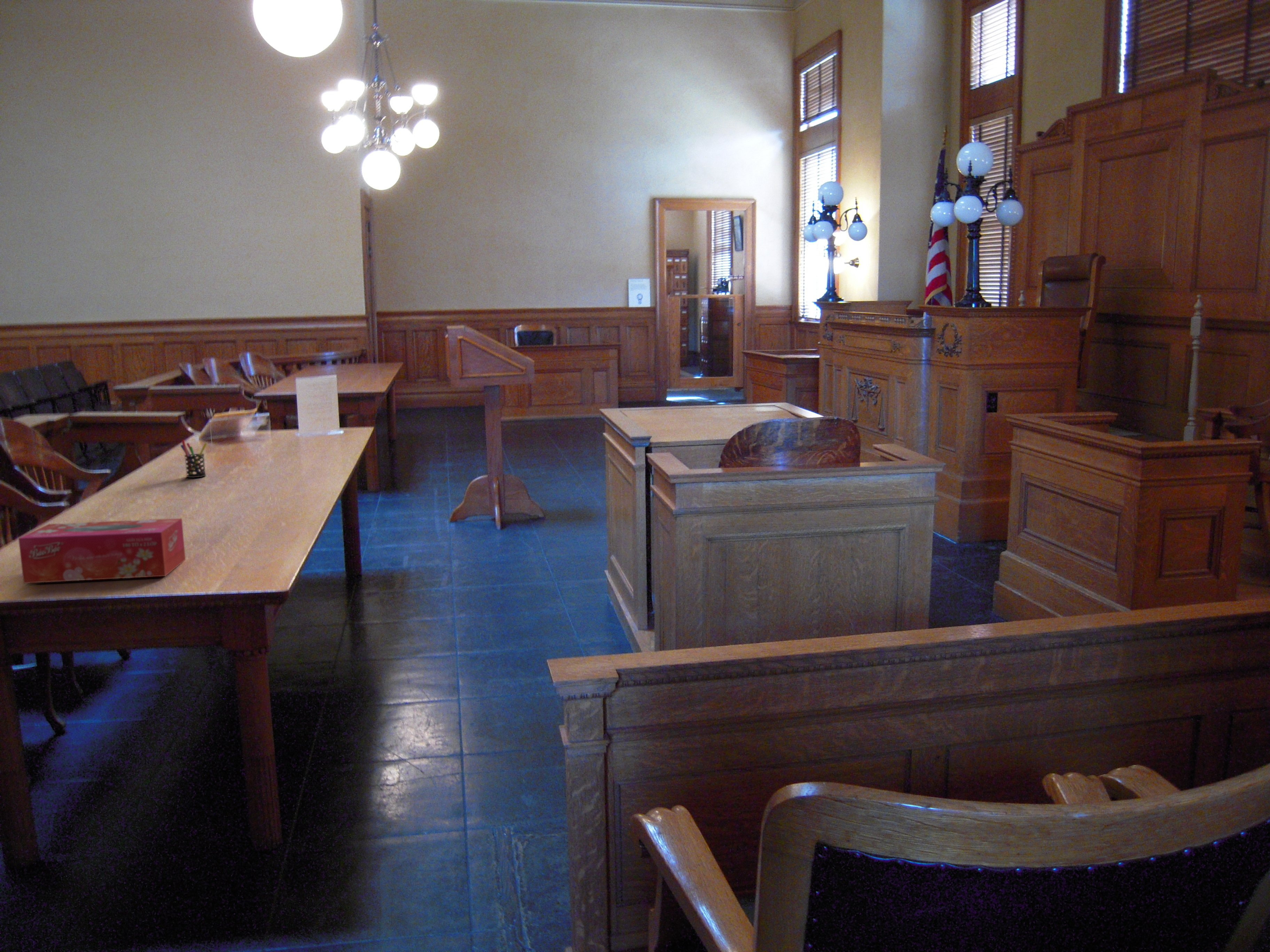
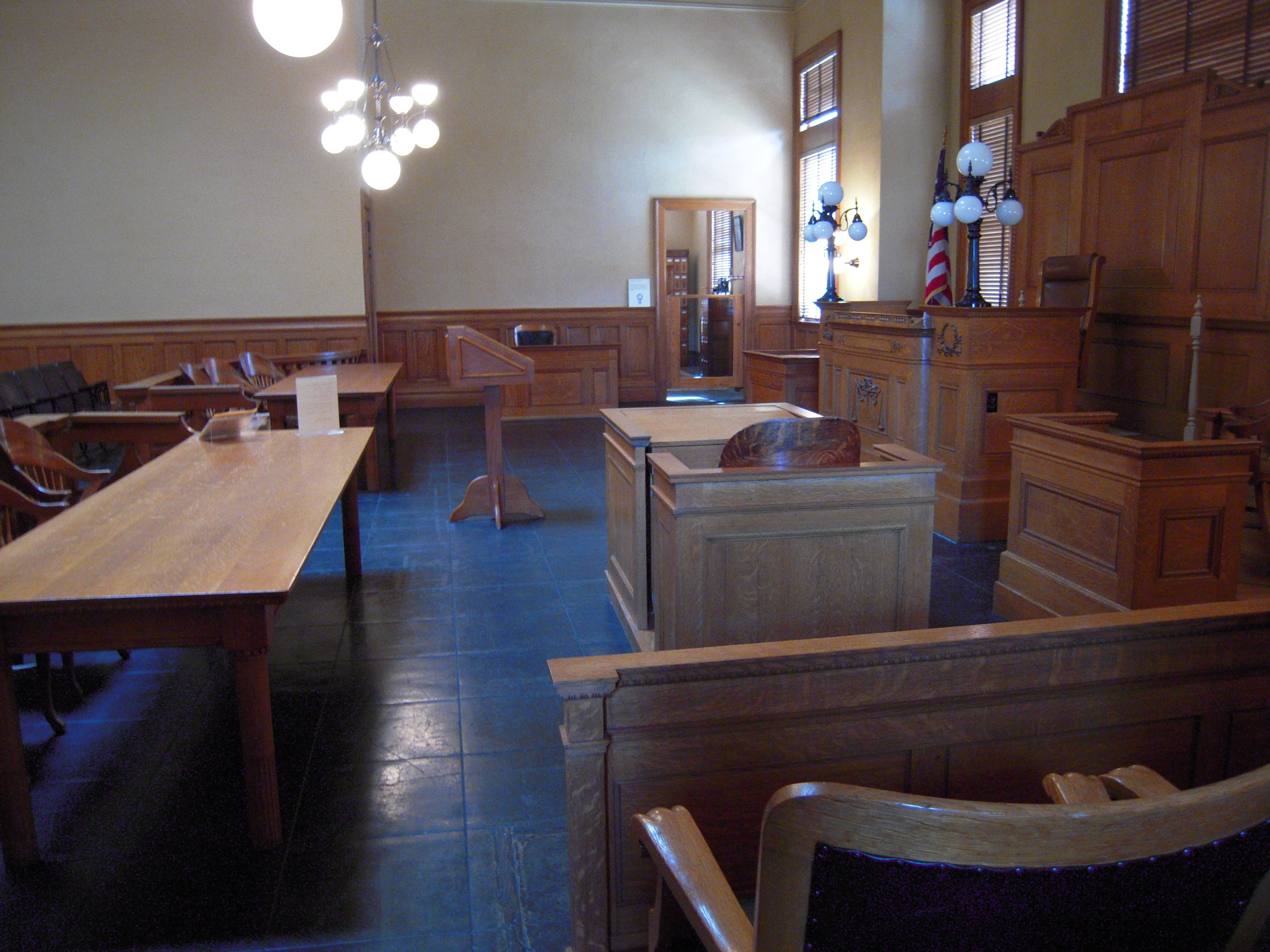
- pen holder (193, 458)
- tissue box (106, 549)
